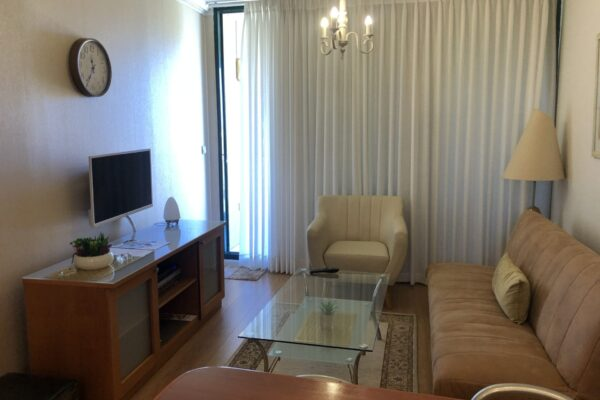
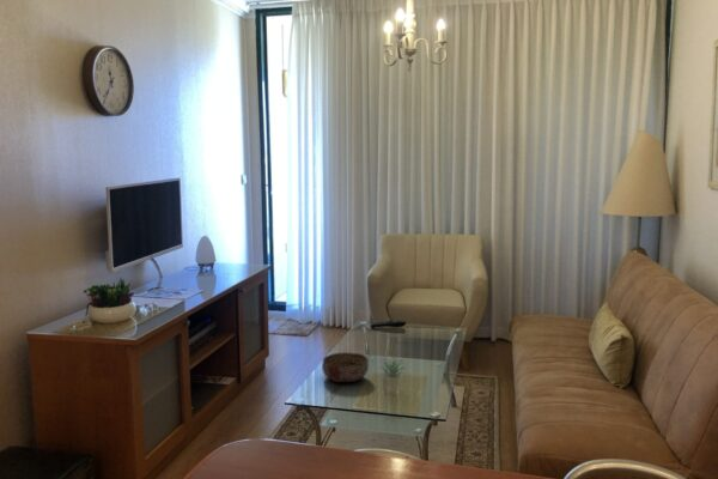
+ bowl (345, 368)
